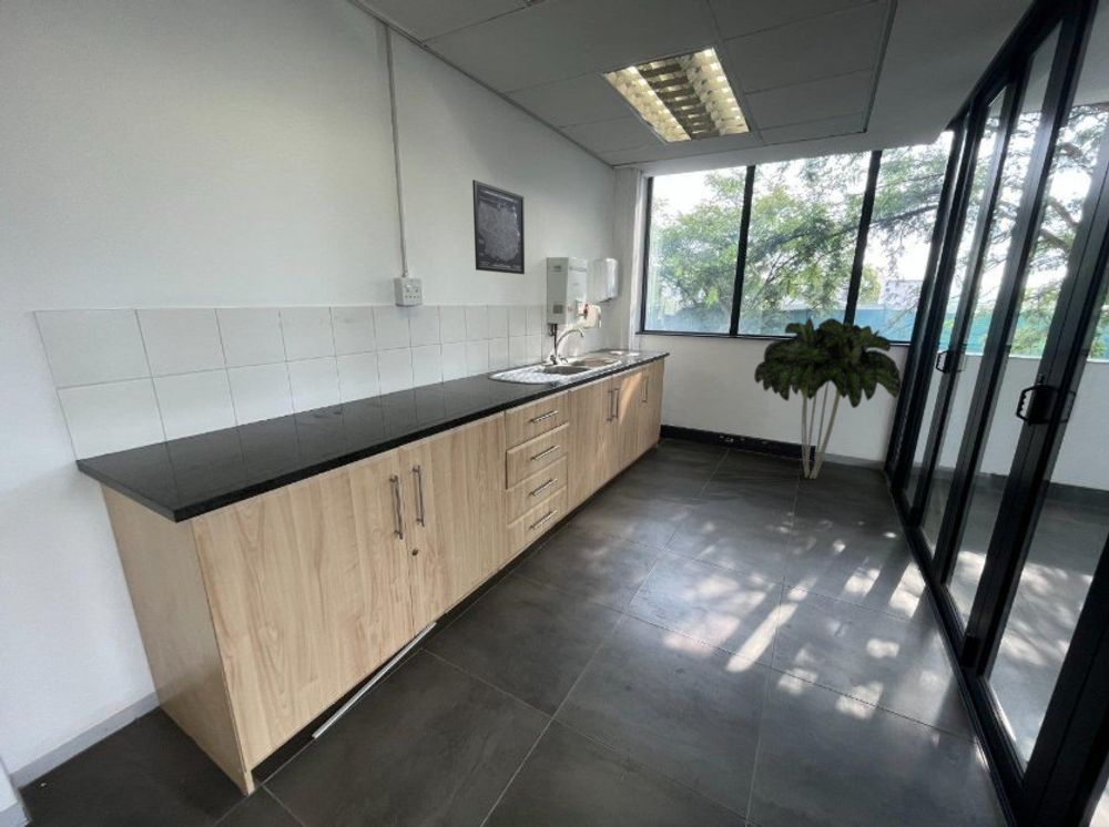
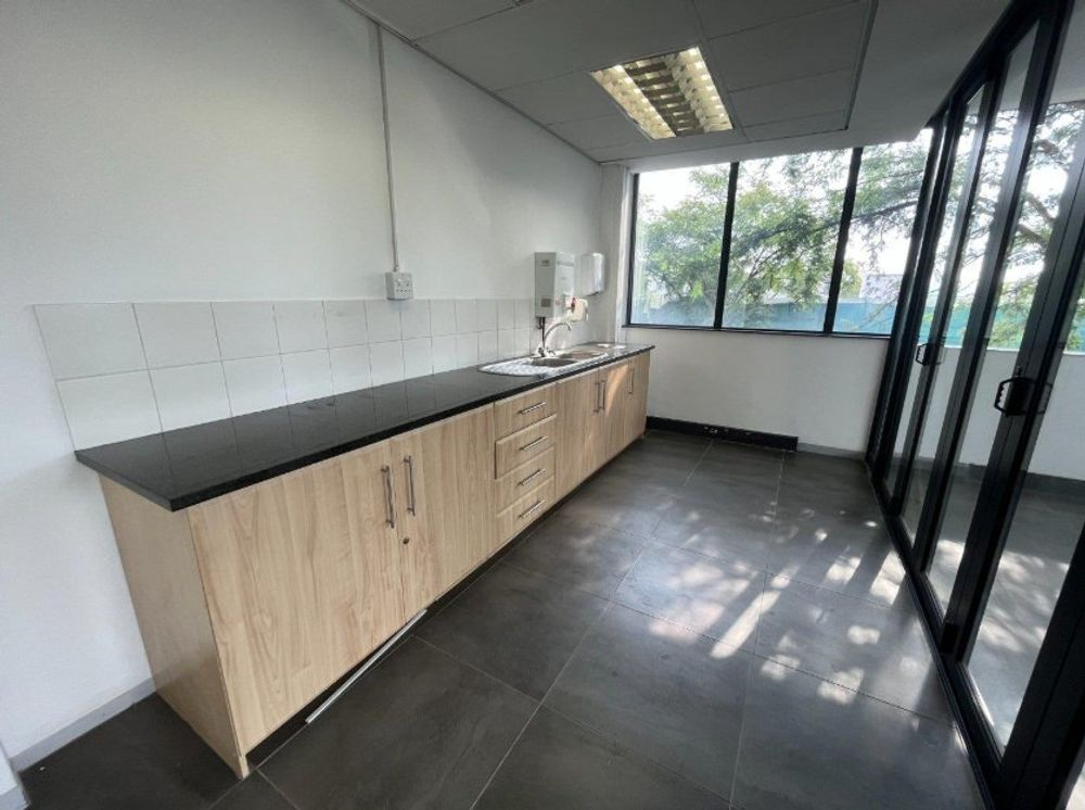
- wall art (500, 231)
- indoor plant (823, 401)
